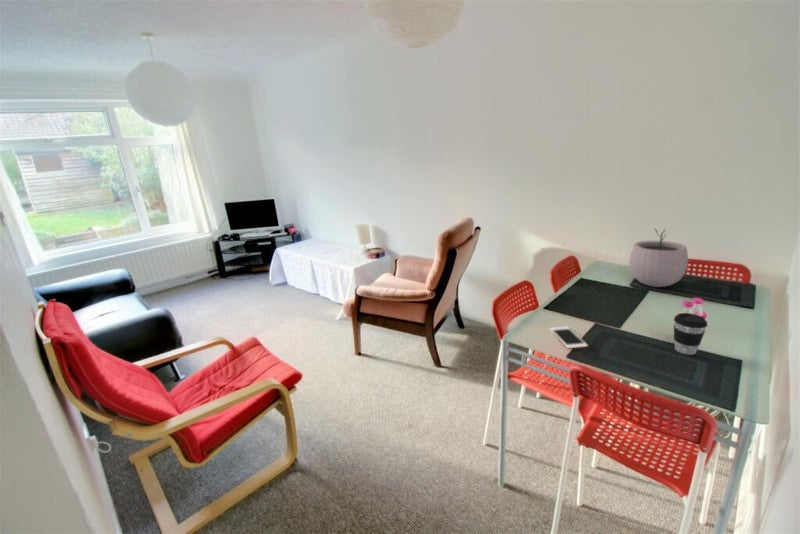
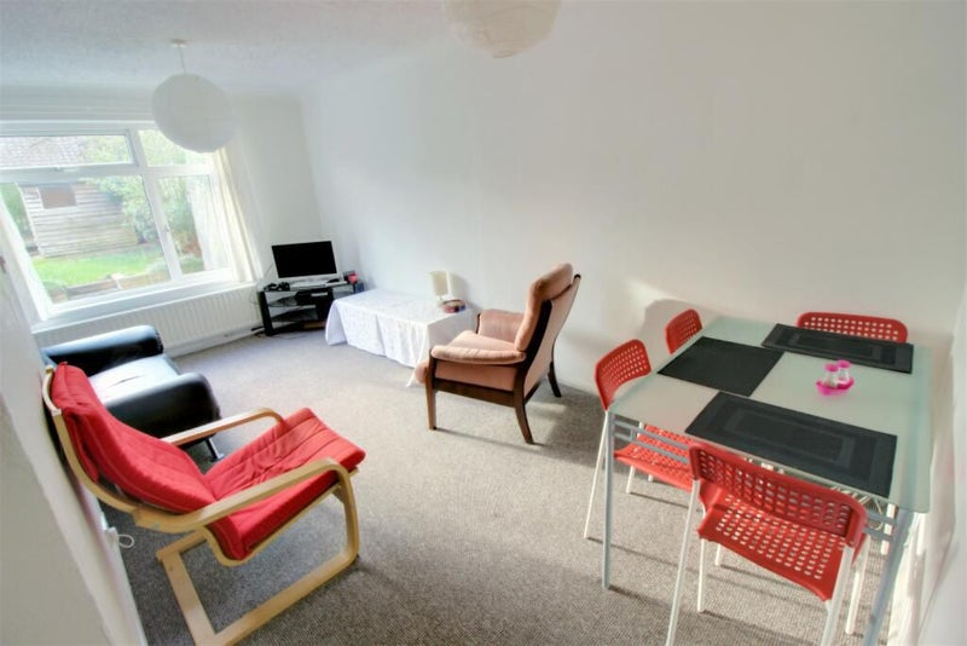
- plant pot (658, 256)
- cell phone (567, 336)
- coffee cup (688, 334)
